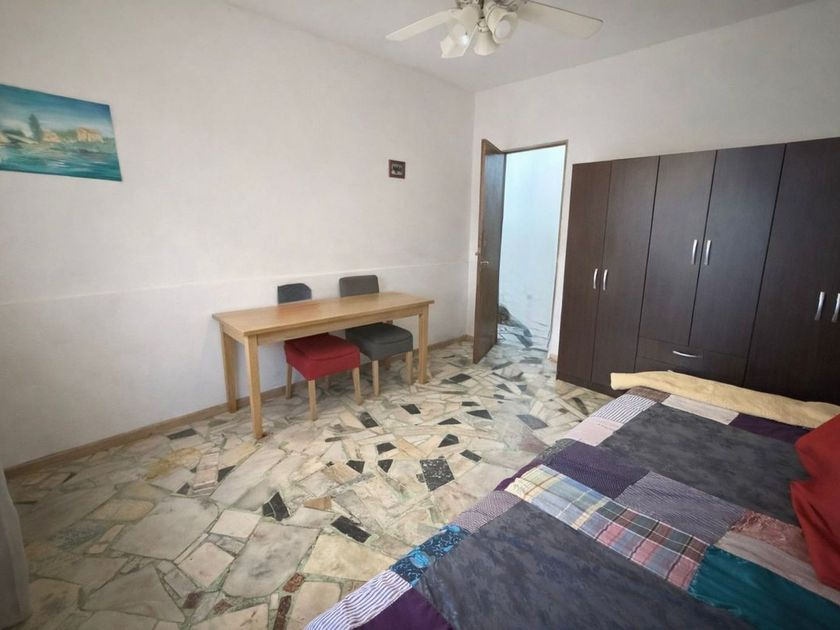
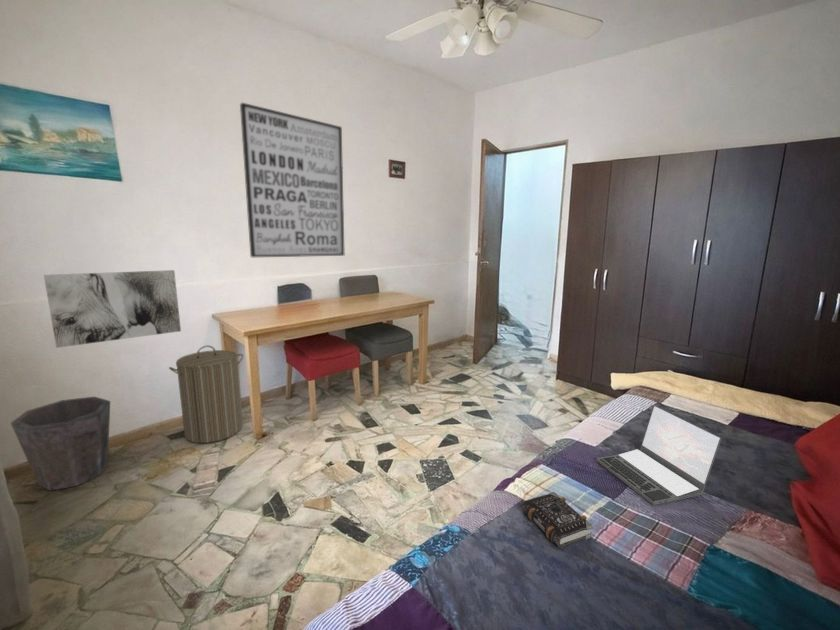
+ laundry hamper (210, 388)
+ waste bin (69, 443)
+ book (555, 516)
+ laptop (653, 450)
+ wall art (298, 188)
+ wall art (119, 305)
